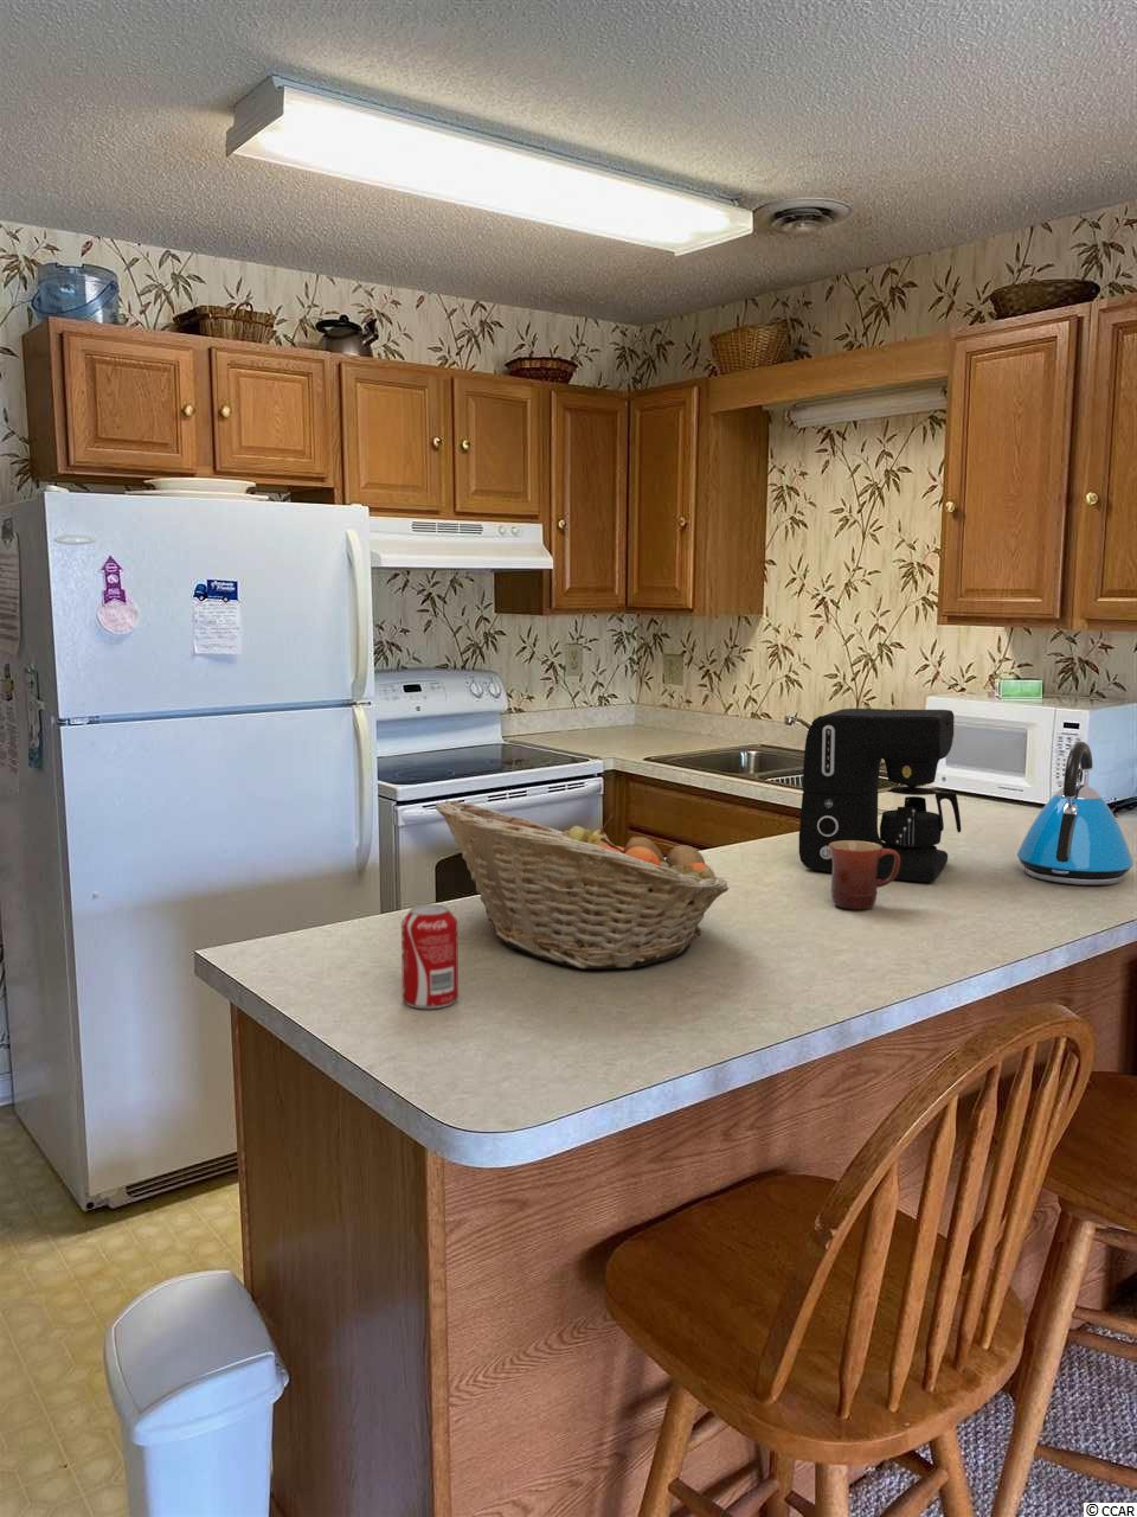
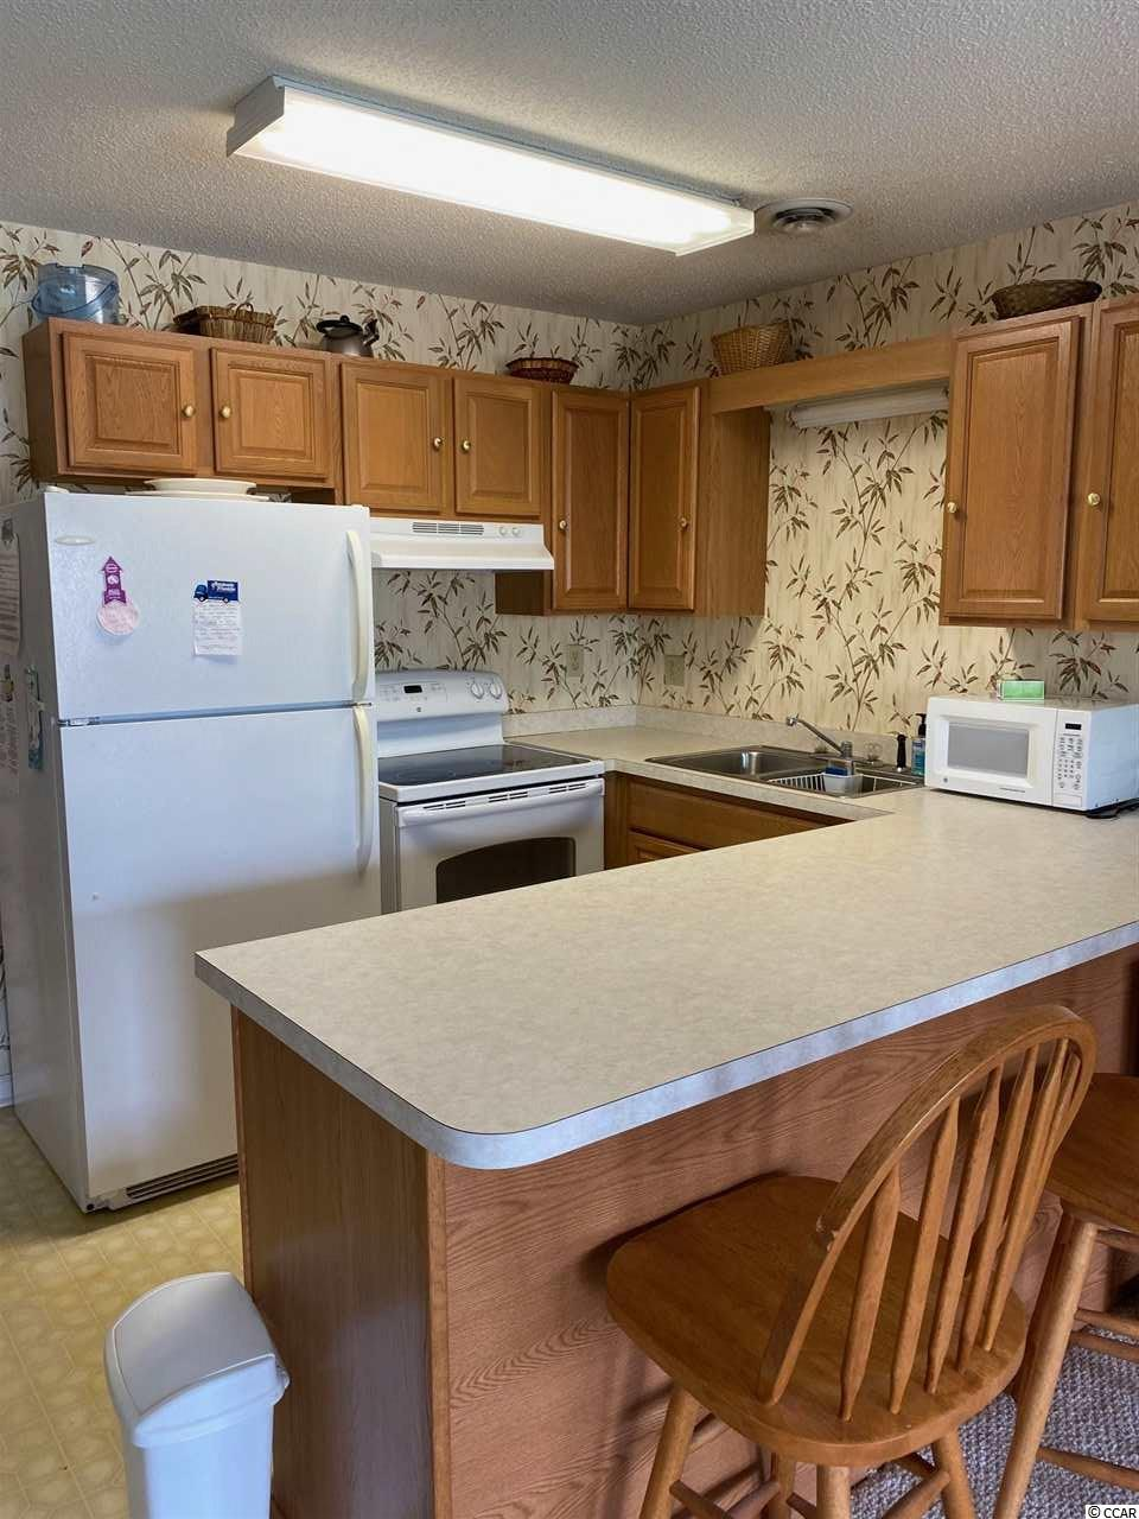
- beverage can (429, 954)
- fruit basket (577, 870)
- coffee maker (889, 791)
- mug (863, 874)
- kettle (1075, 809)
